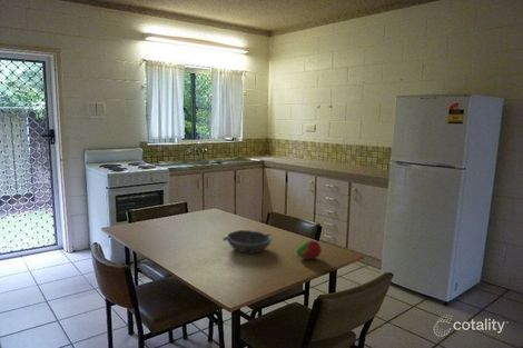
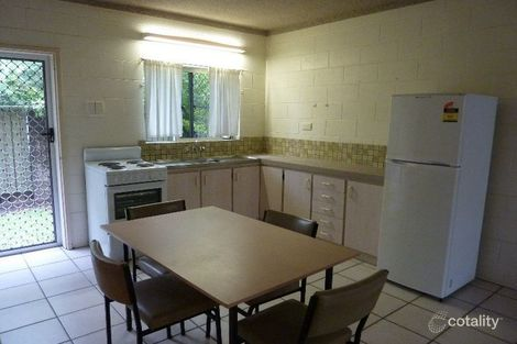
- fruit (308, 249)
- bowl (247, 240)
